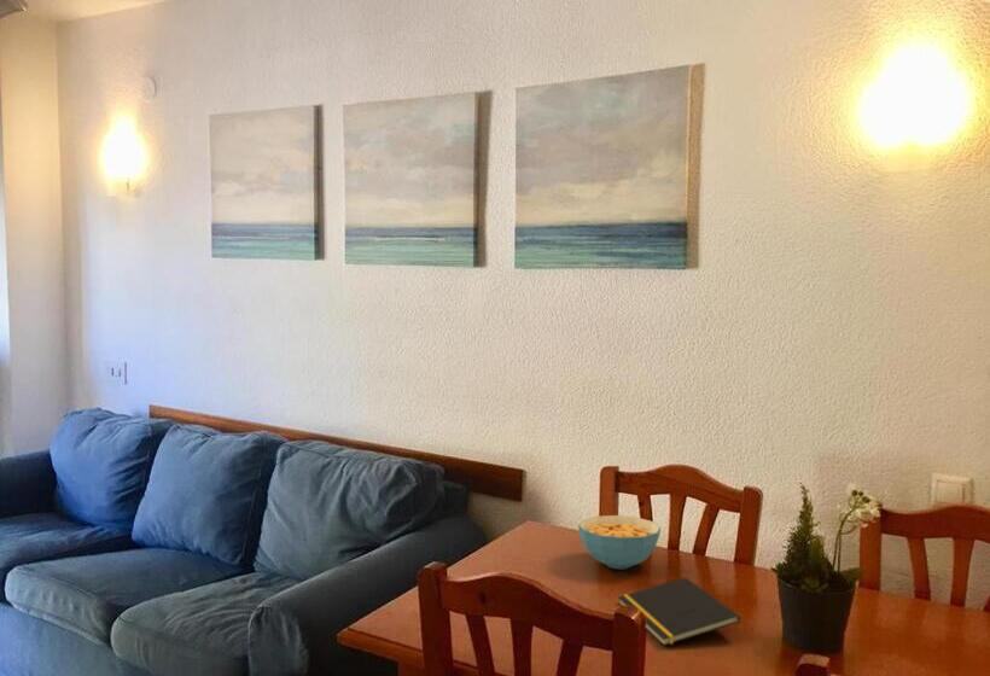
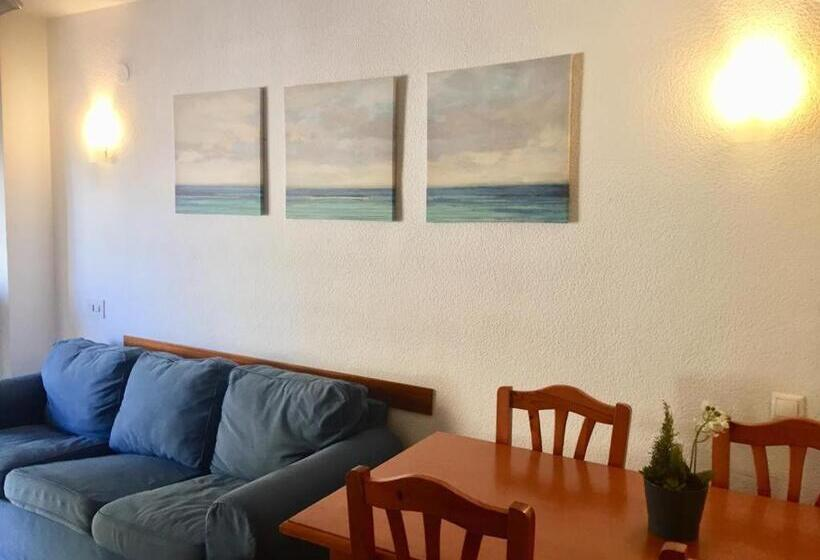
- cereal bowl (618, 546)
- notepad (675, 608)
